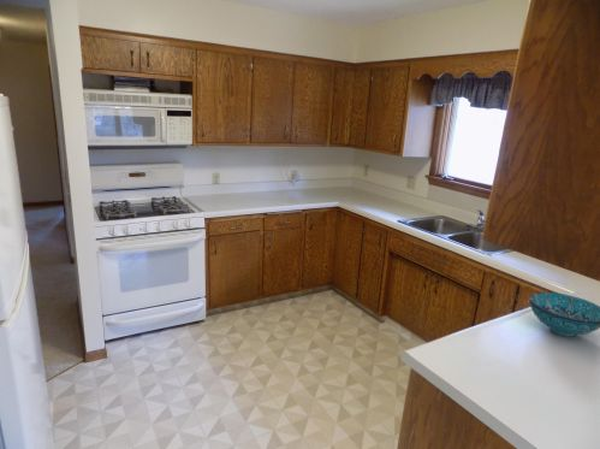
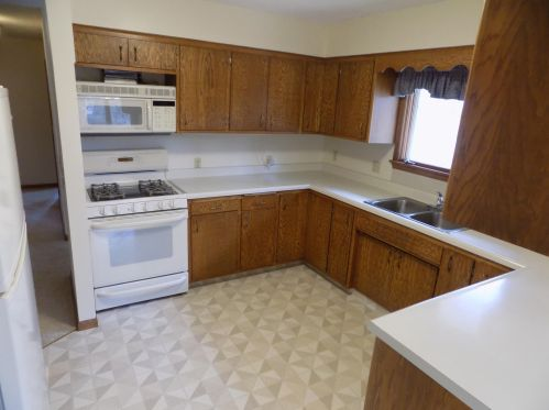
- bowl (564, 318)
